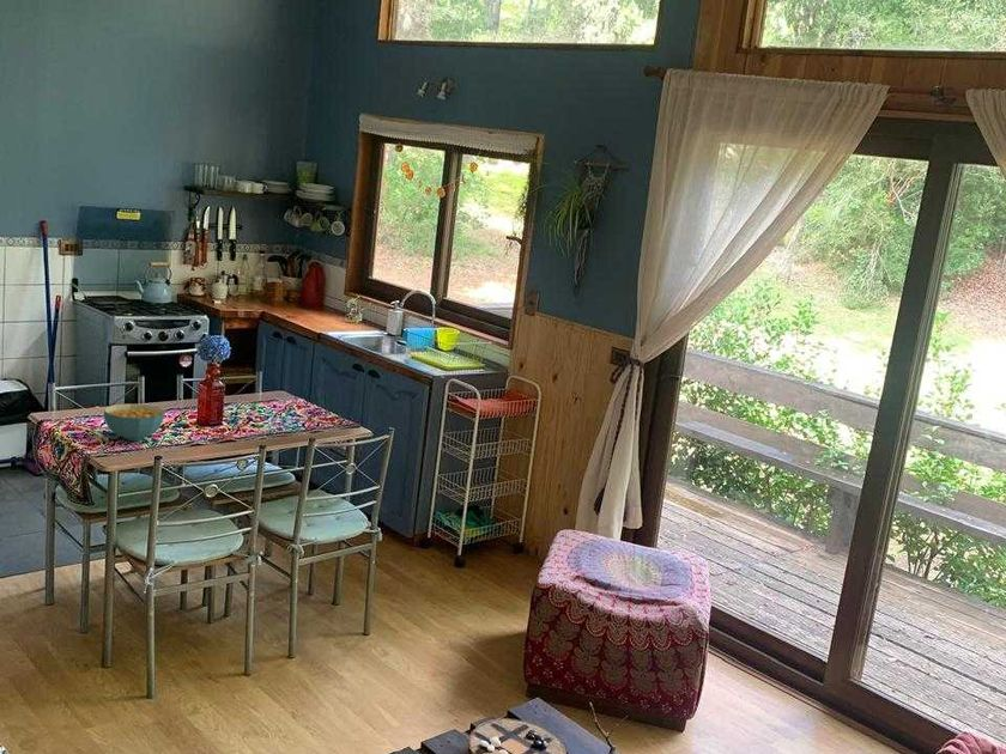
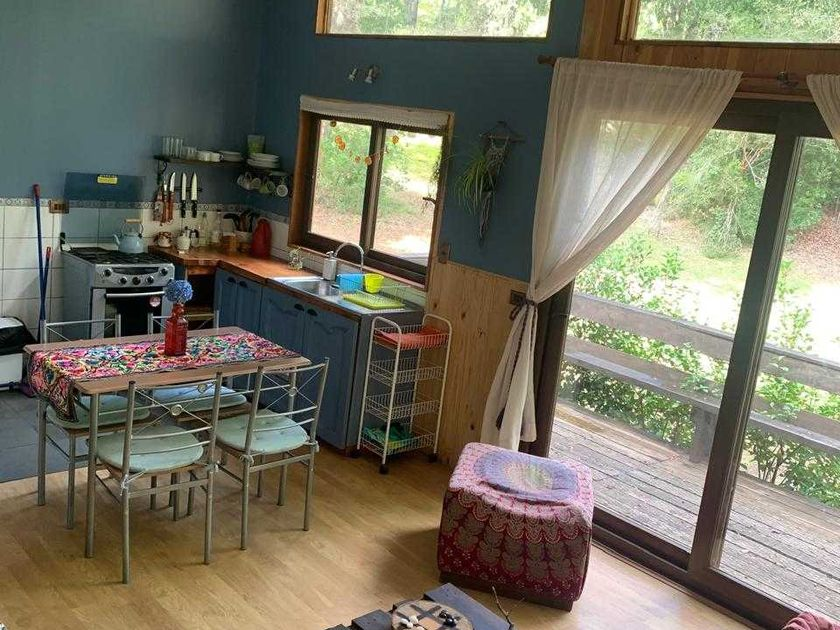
- cereal bowl (134, 424)
